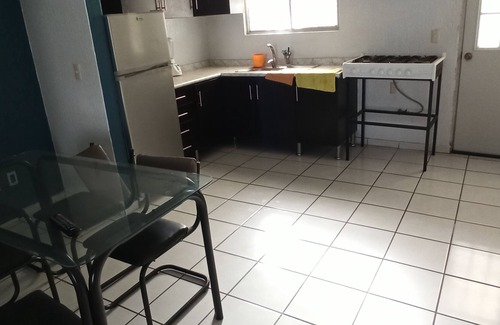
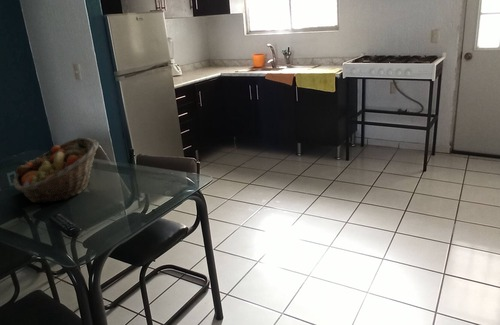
+ fruit basket (58, 168)
